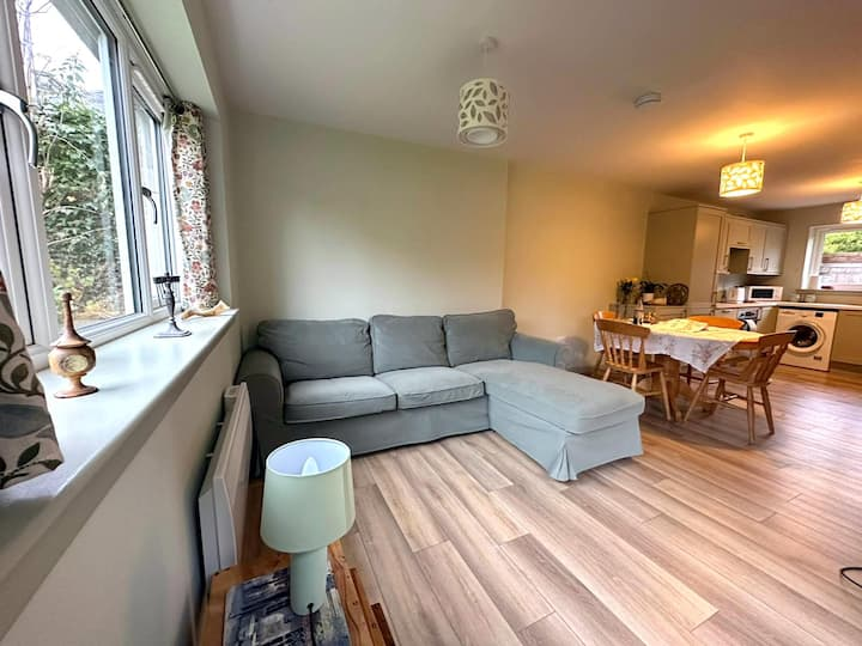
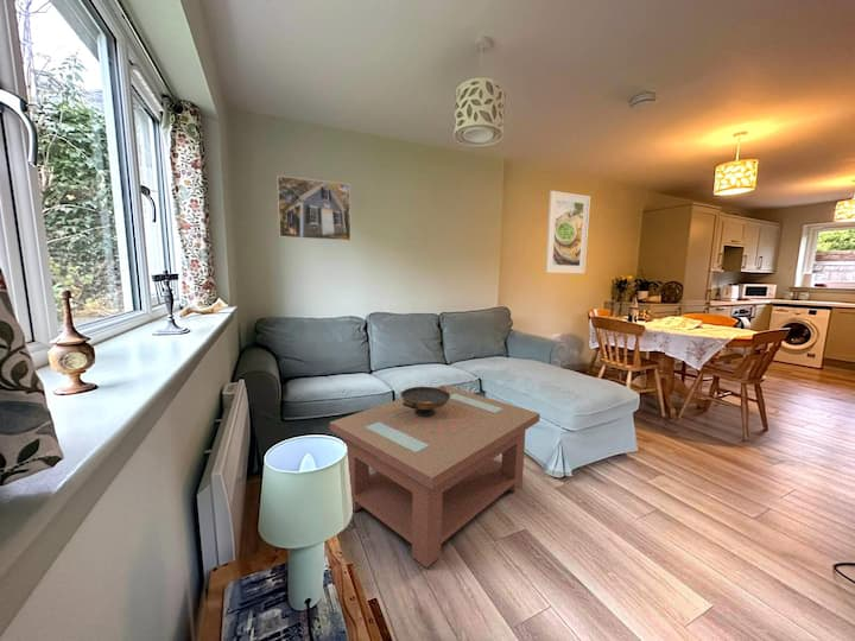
+ coffee table (438, 456)
+ decorative bowl (425, 402)
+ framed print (315, 209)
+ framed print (568, 234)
